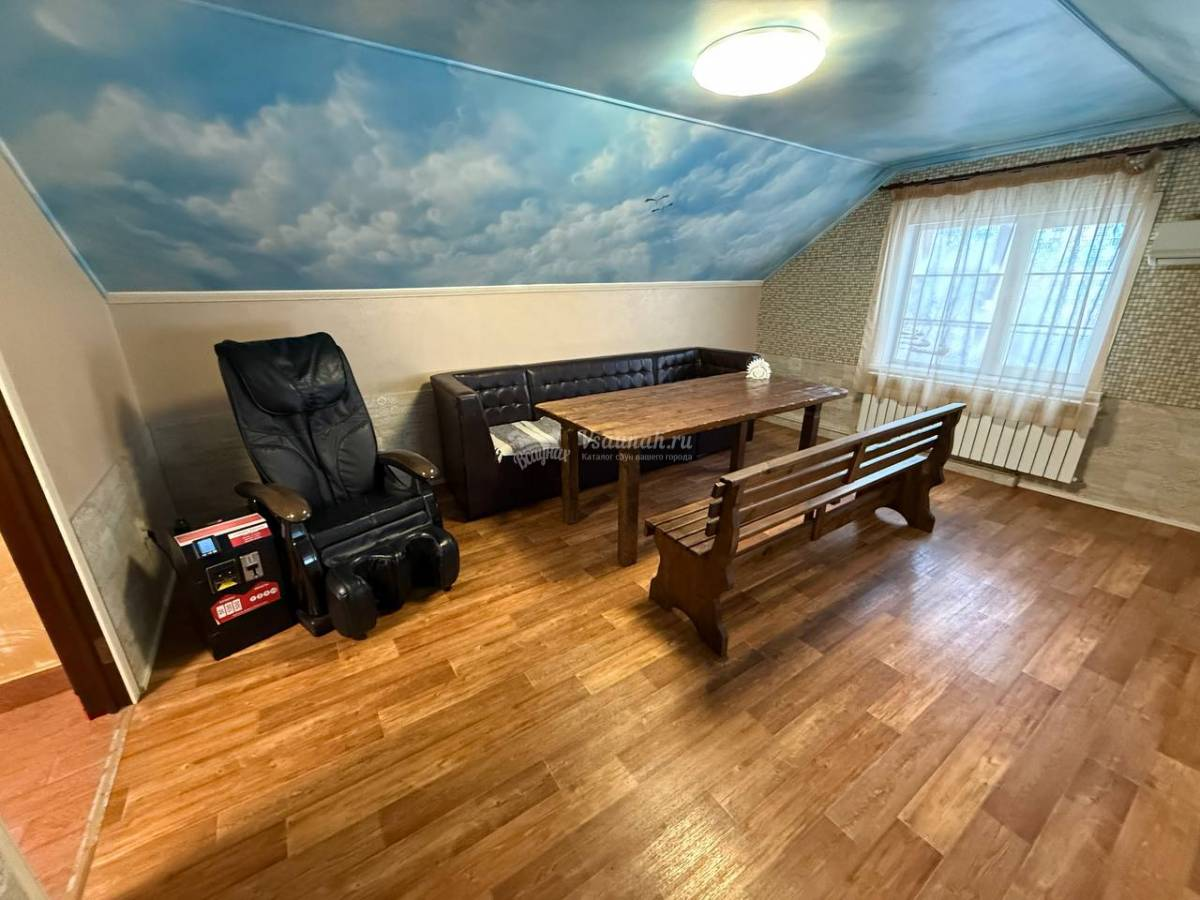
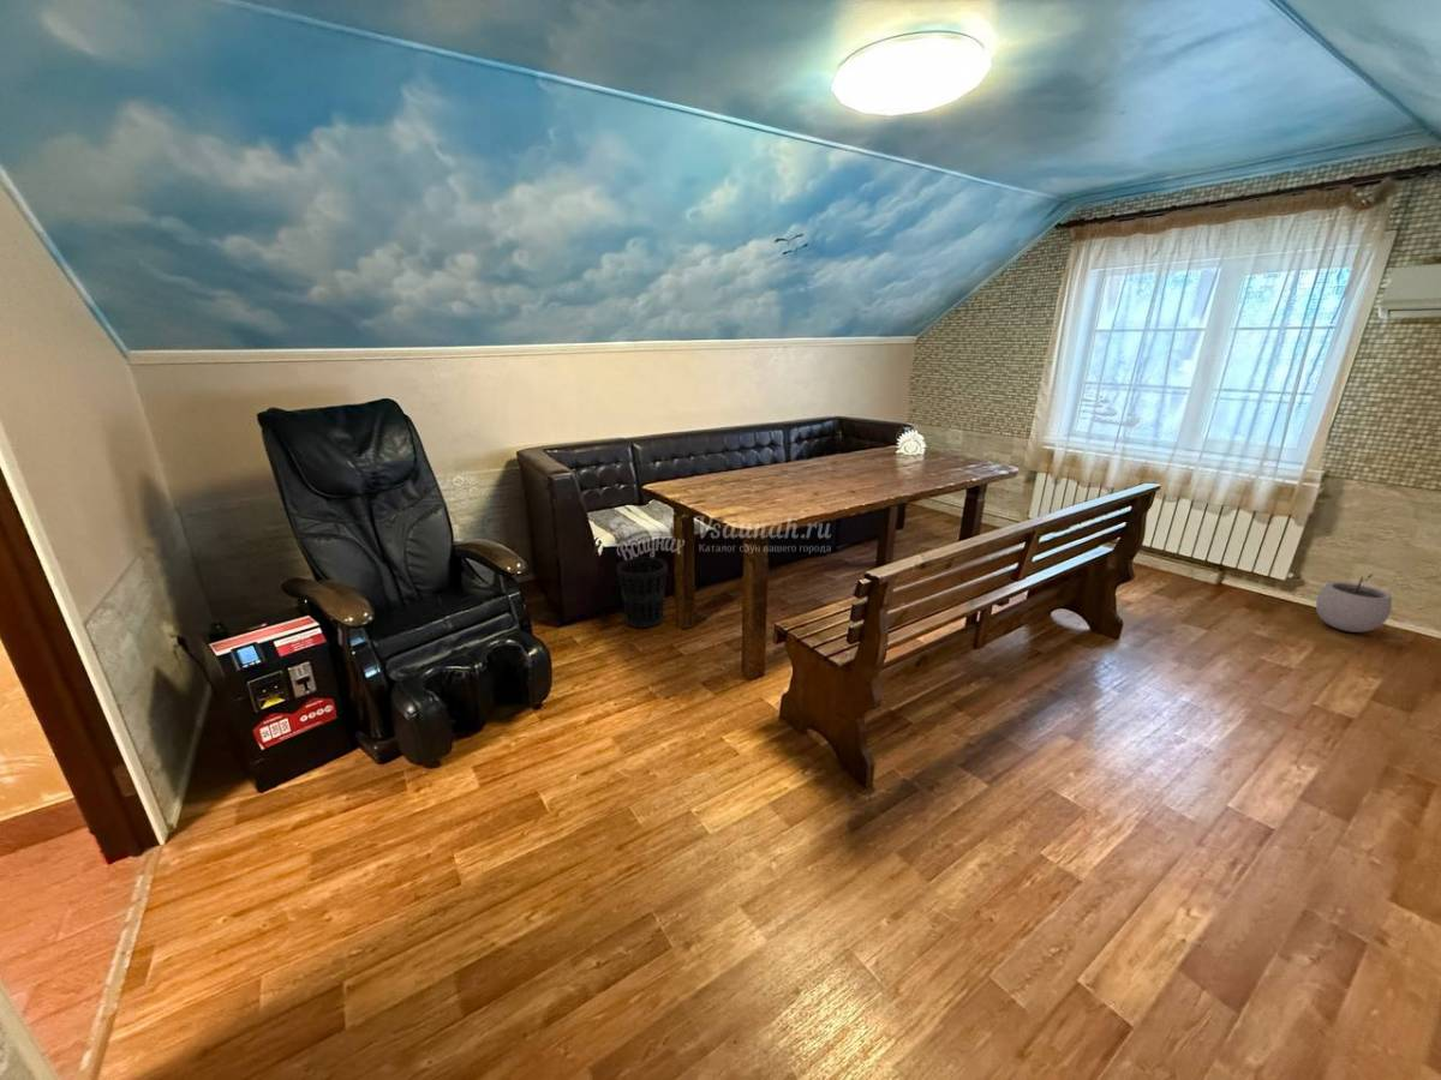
+ plant pot (1353, 600)
+ wastebasket (642, 592)
